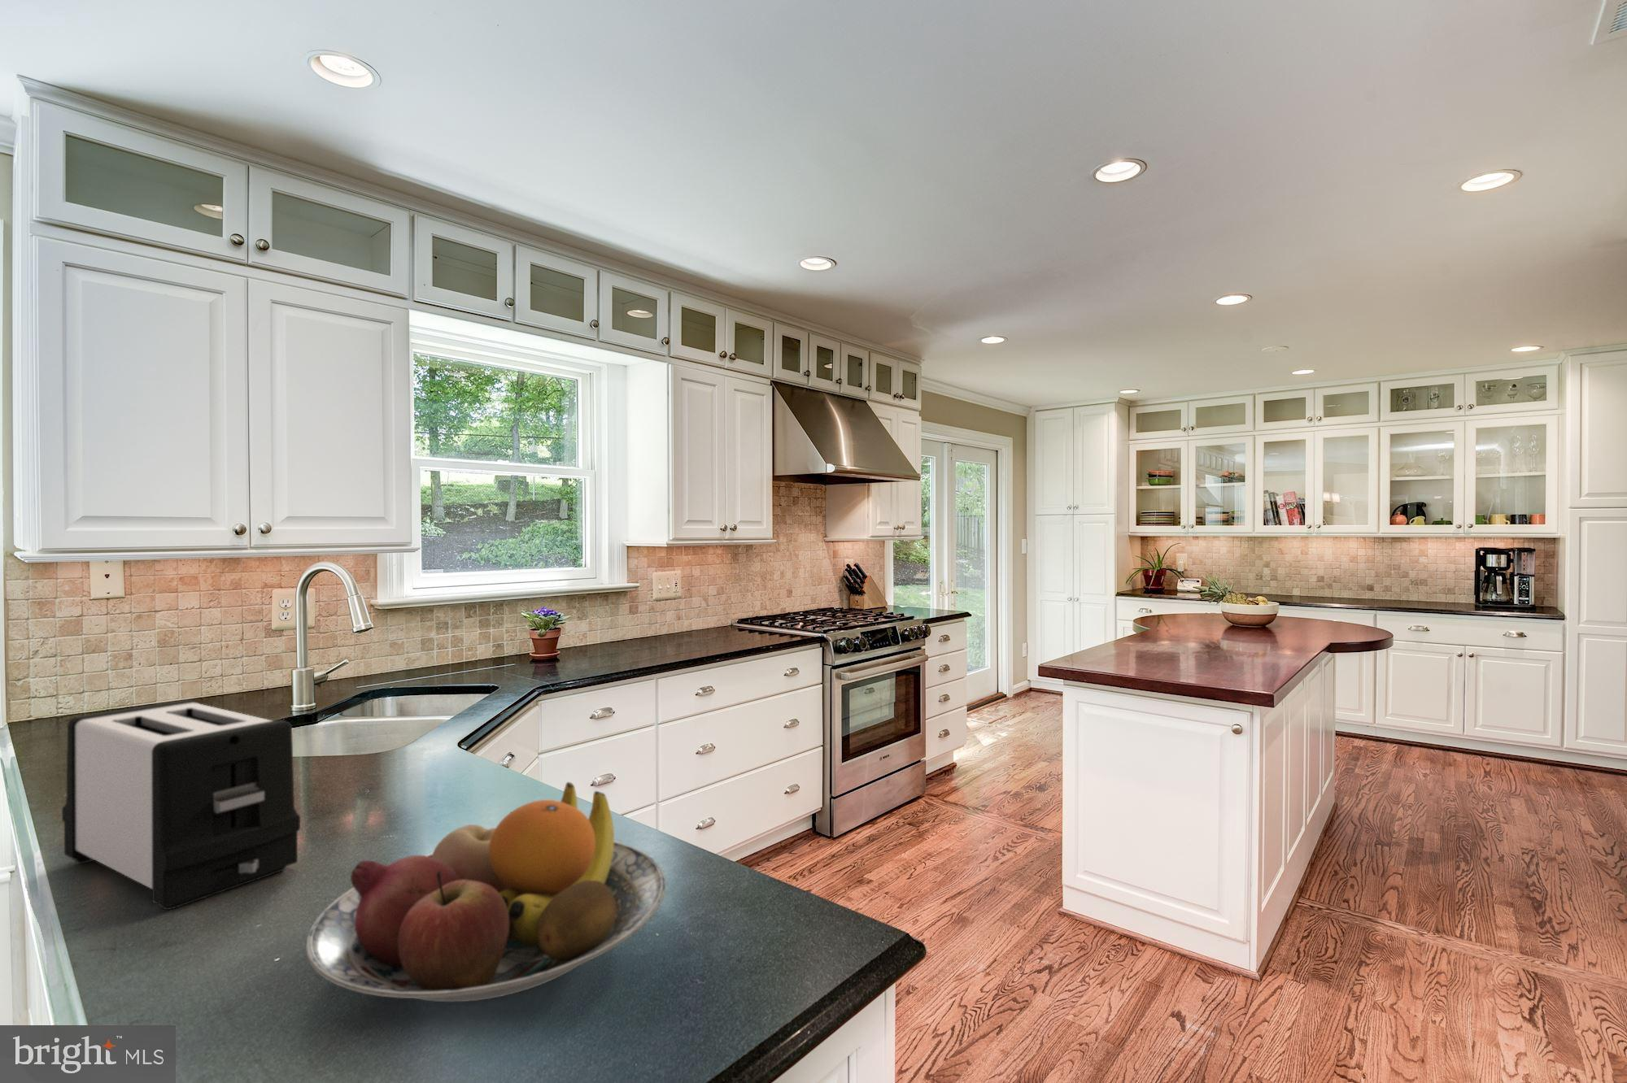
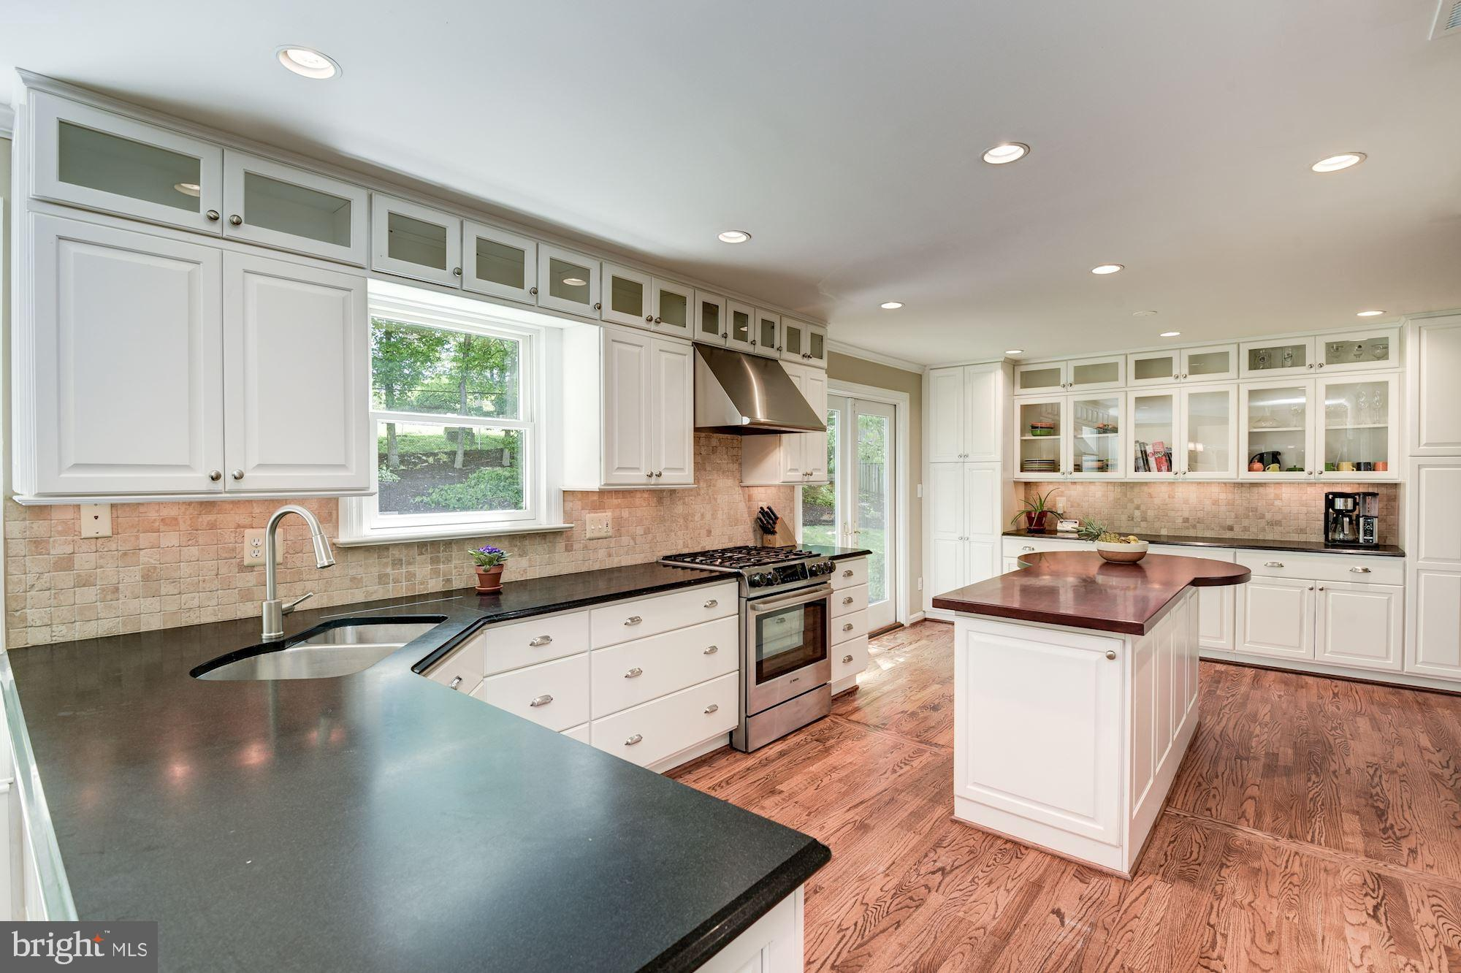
- toaster (180, 792)
- fruit bowl (500, 884)
